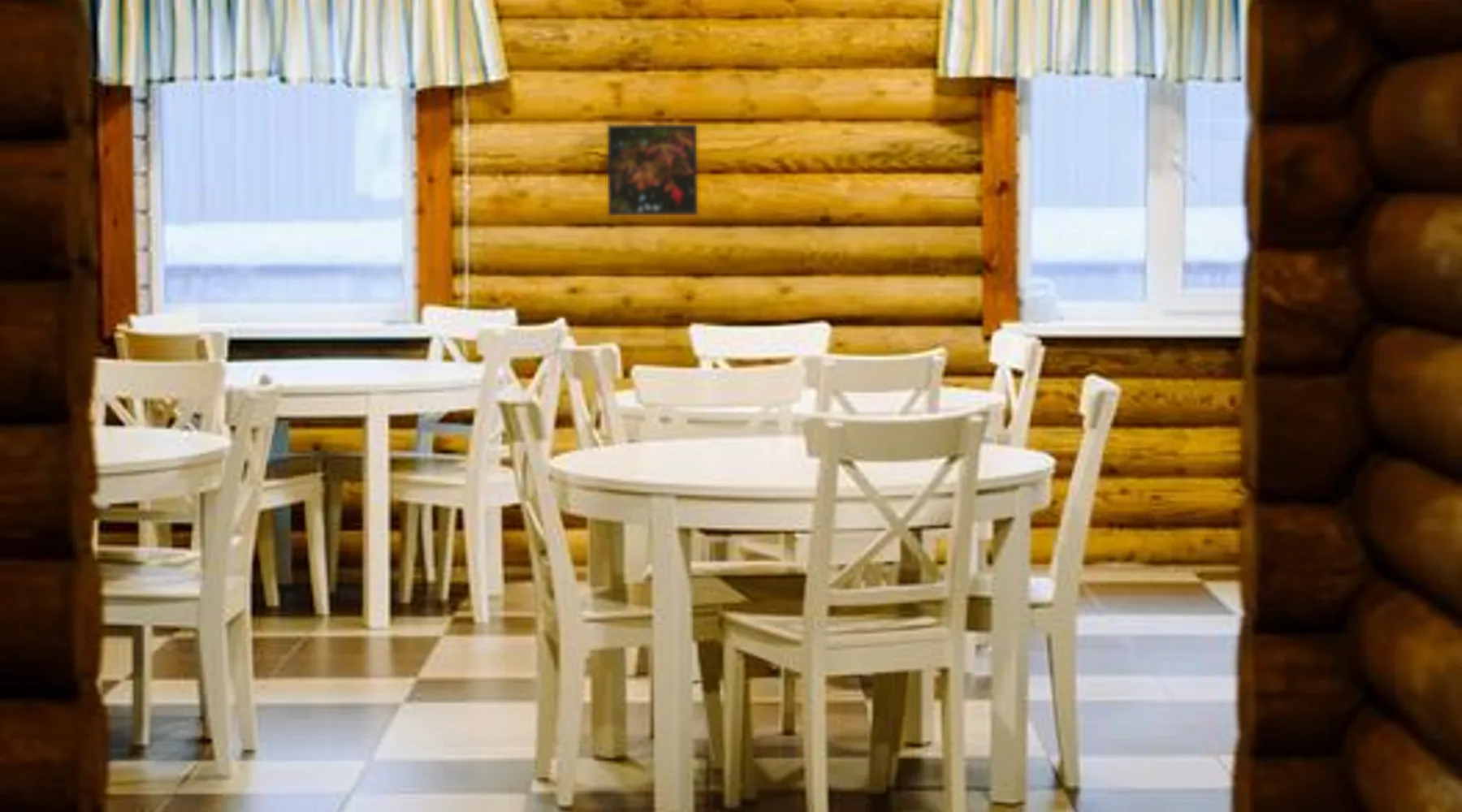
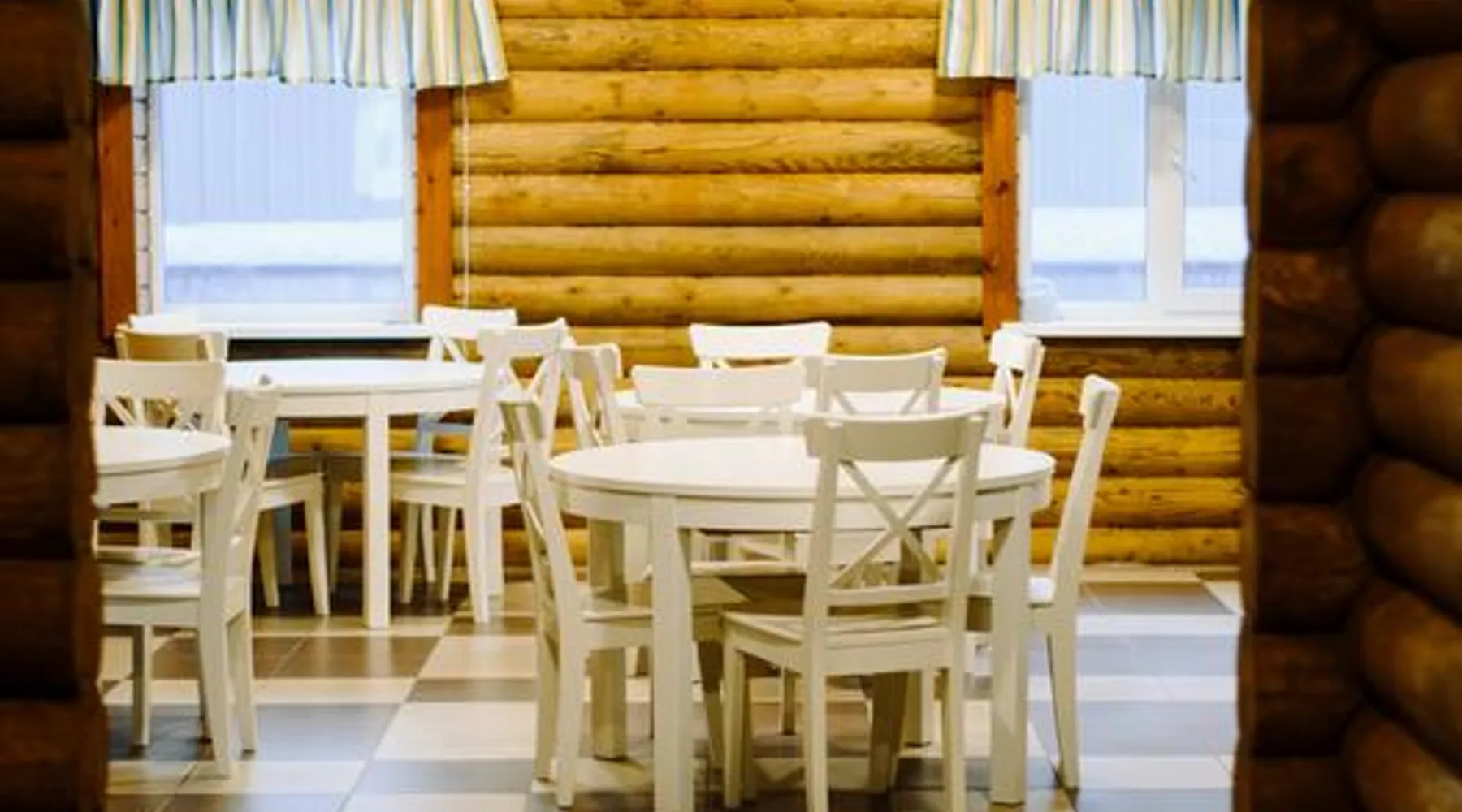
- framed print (652, 170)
